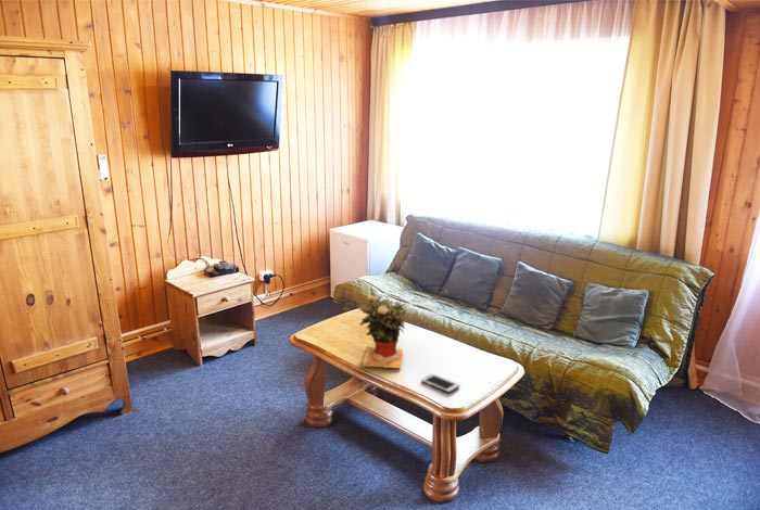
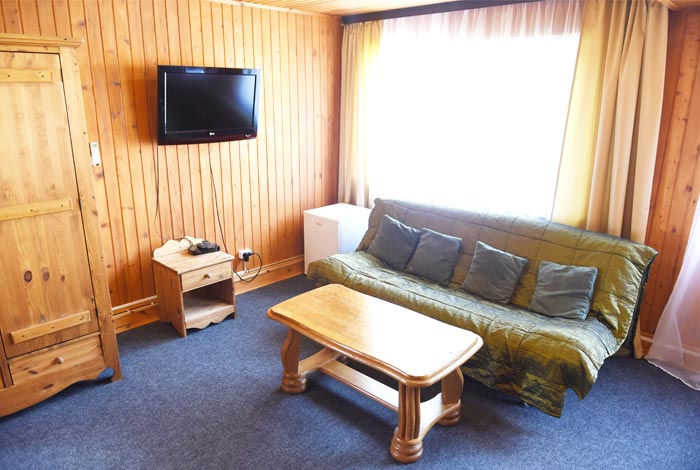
- flower arrangement (382, 327)
- cell phone (440, 383)
